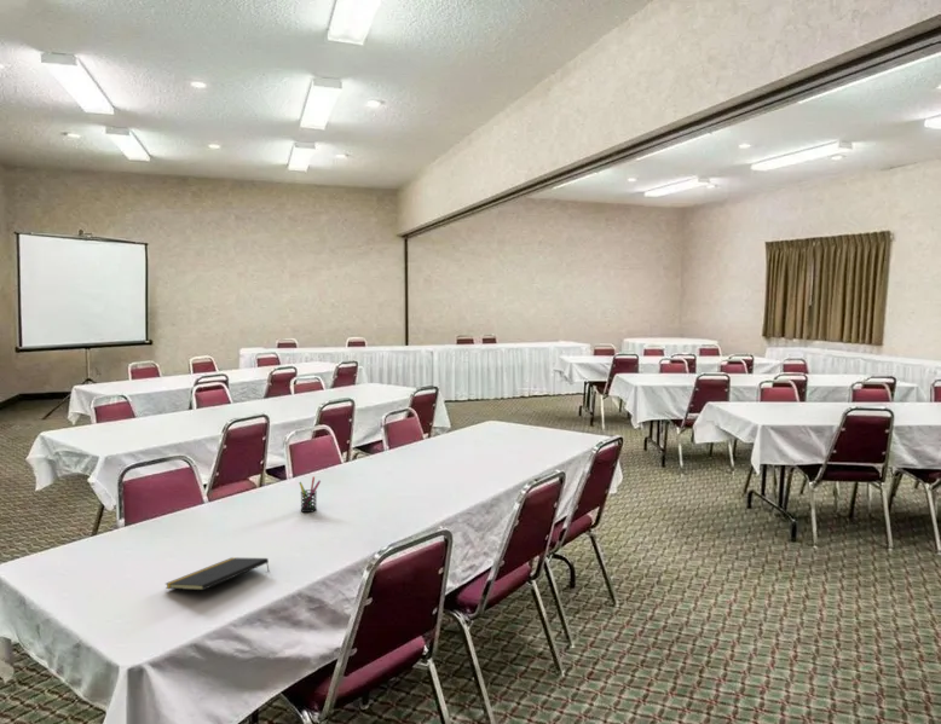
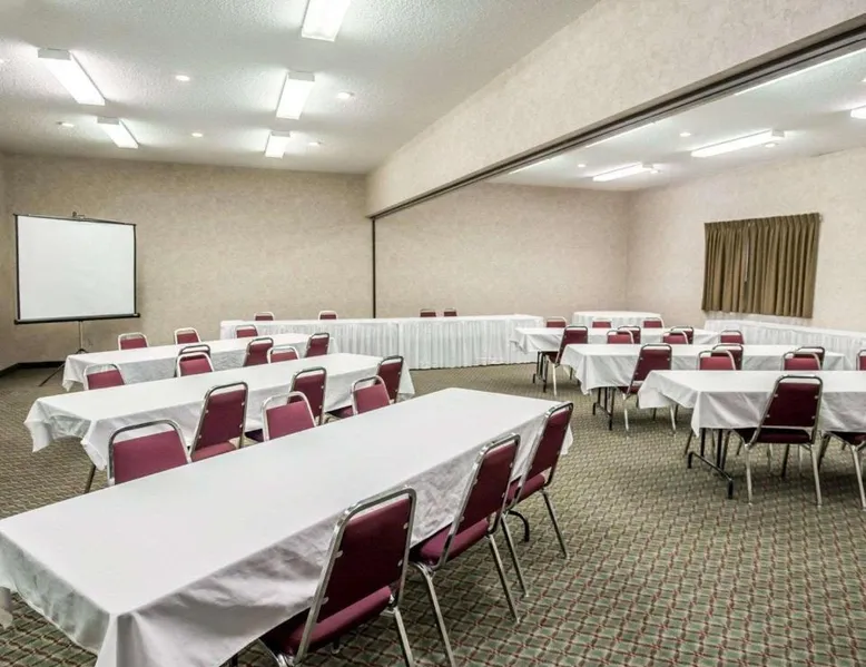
- pen holder (307, 493)
- notepad (218, 572)
